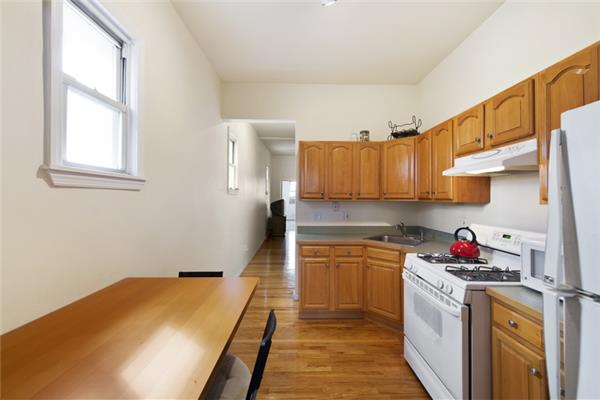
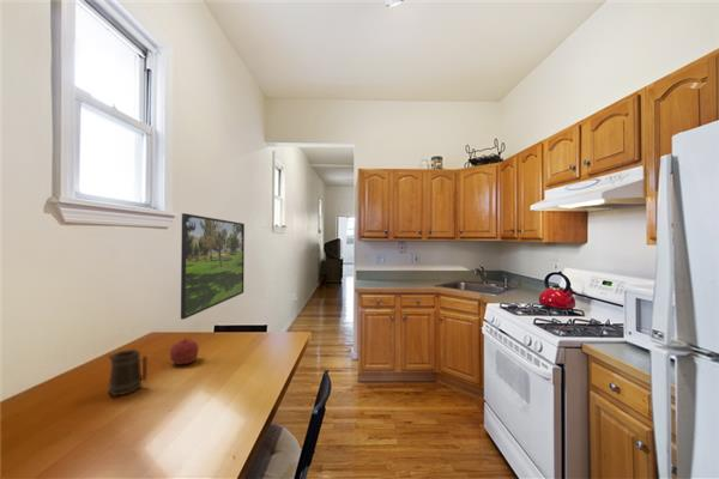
+ fruit (185, 350)
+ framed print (218, 261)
+ mug (127, 370)
